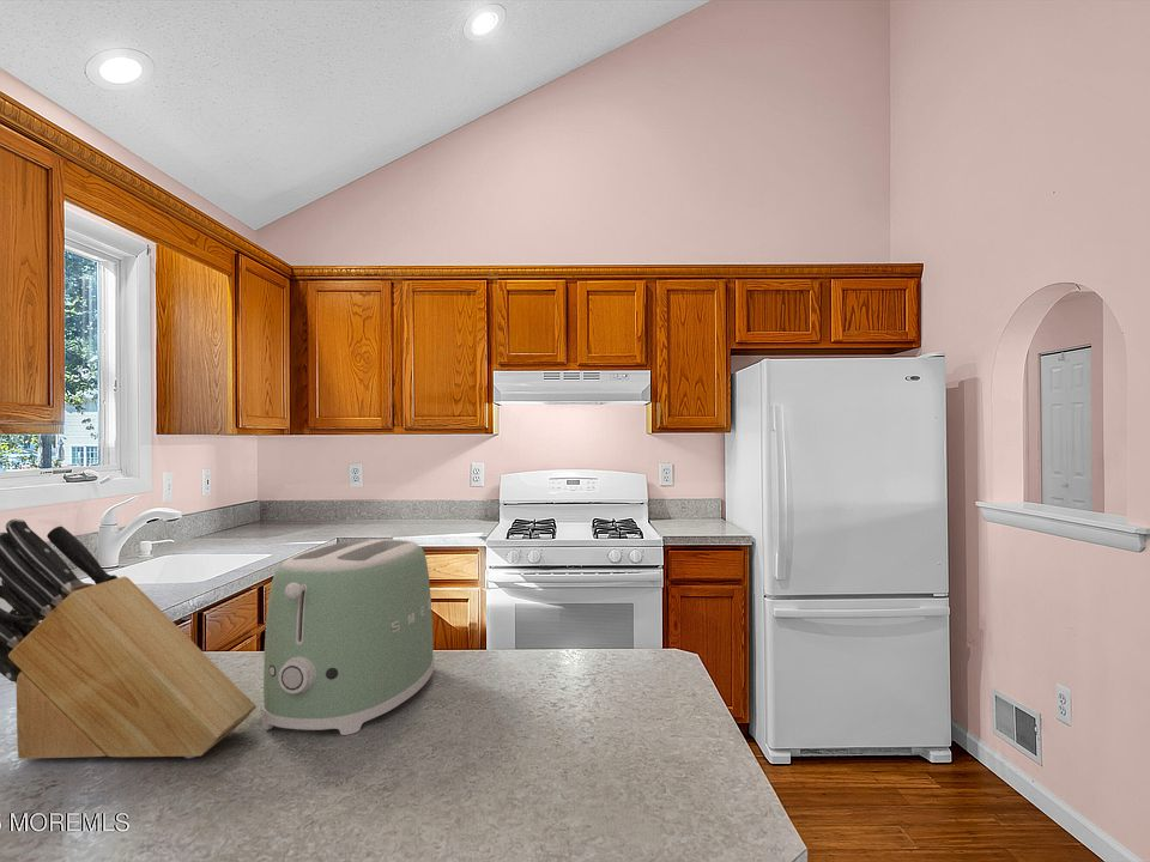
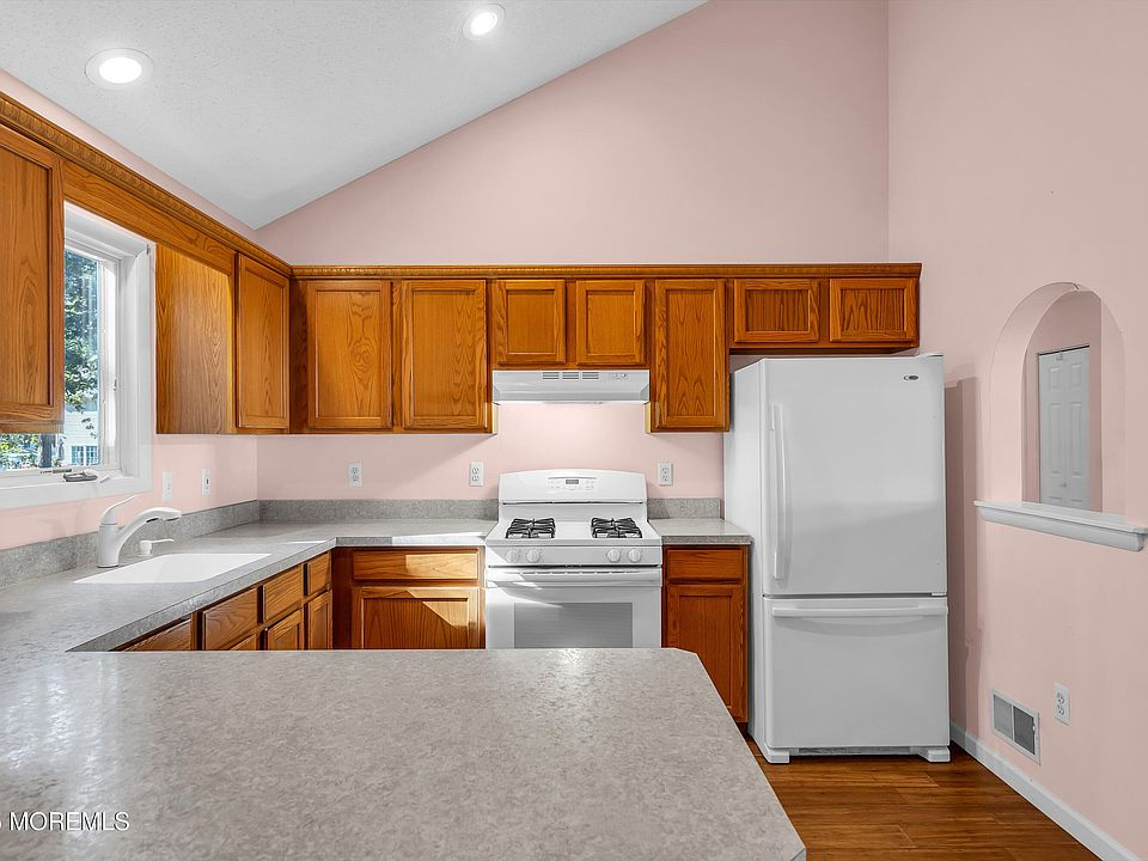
- toaster (356, 619)
- knife block (109, 630)
